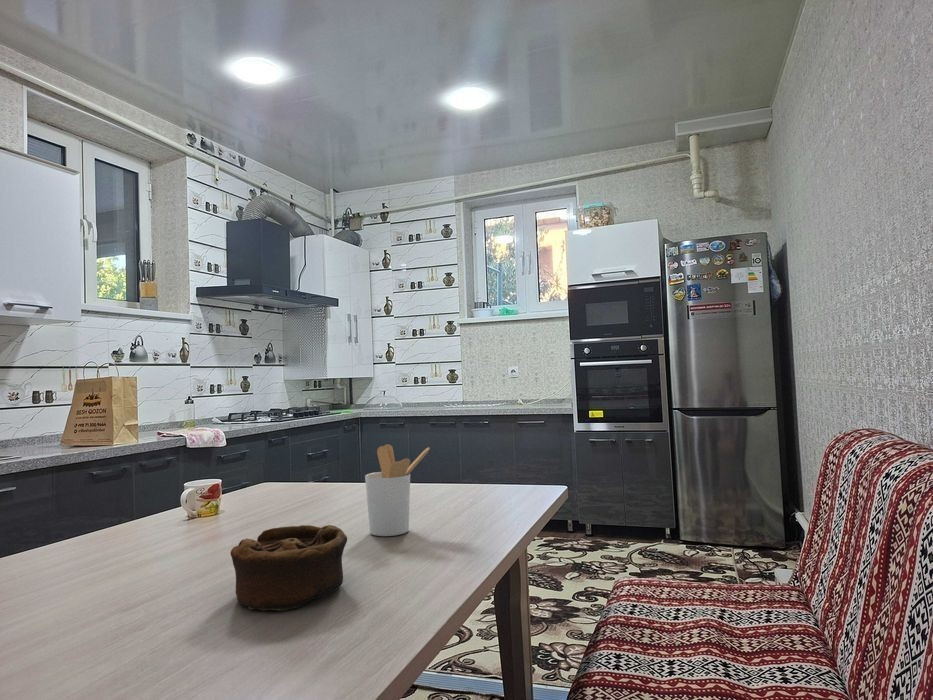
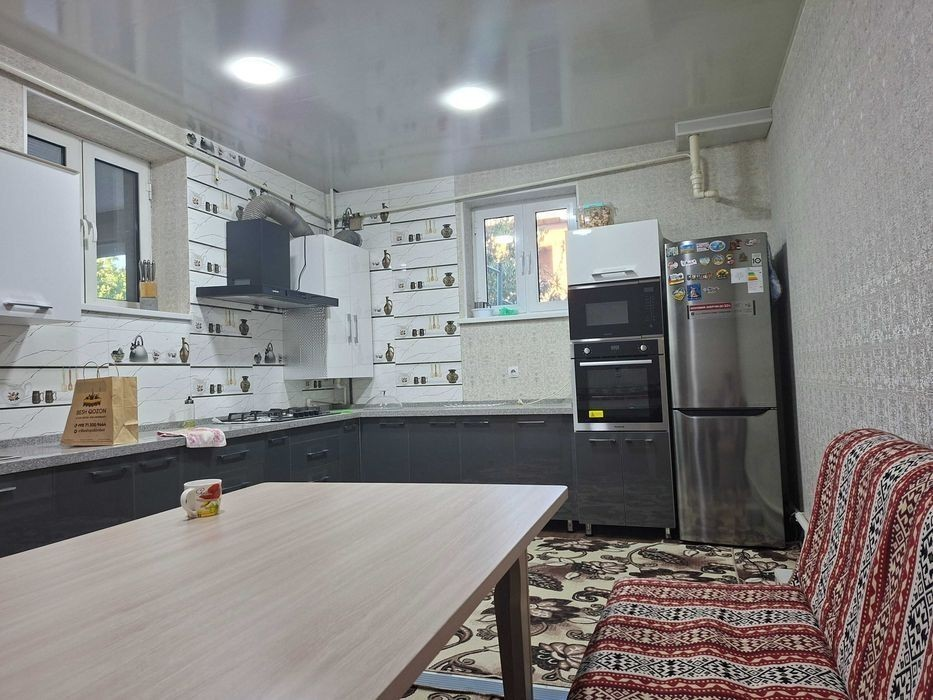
- bowl (291, 562)
- utensil holder (400, 488)
